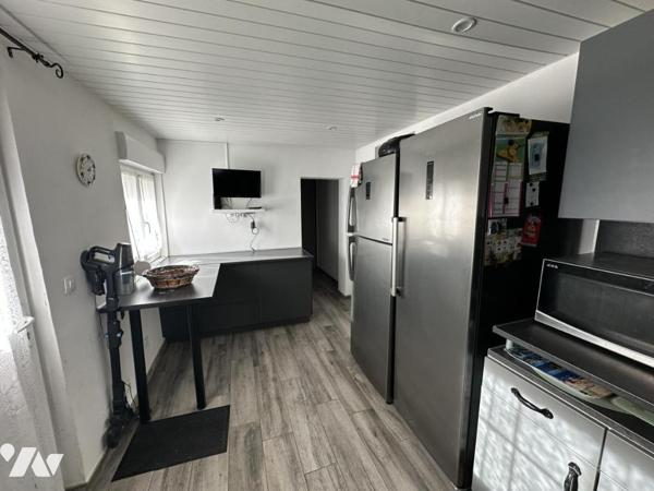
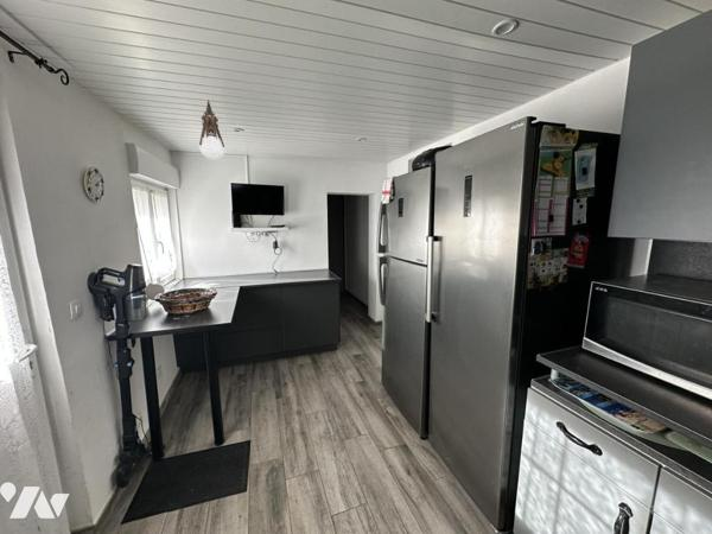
+ pendant lamp (211, 132)
